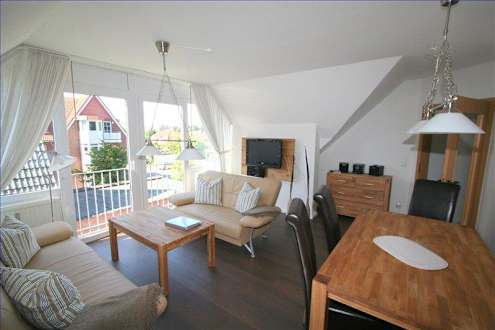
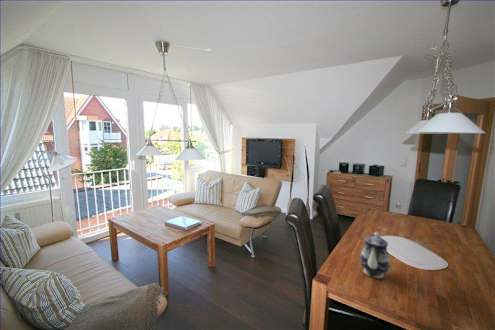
+ teapot (375, 252)
